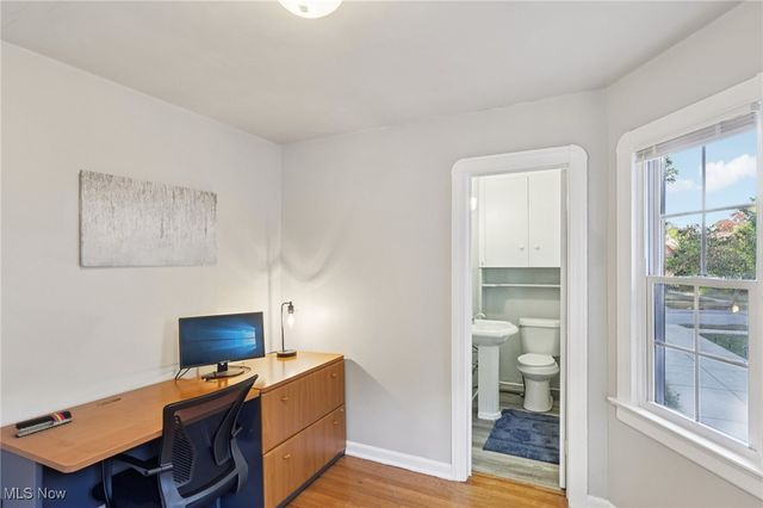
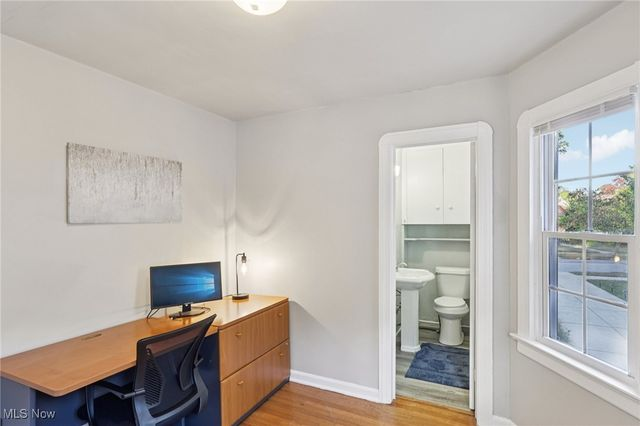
- stapler (44, 422)
